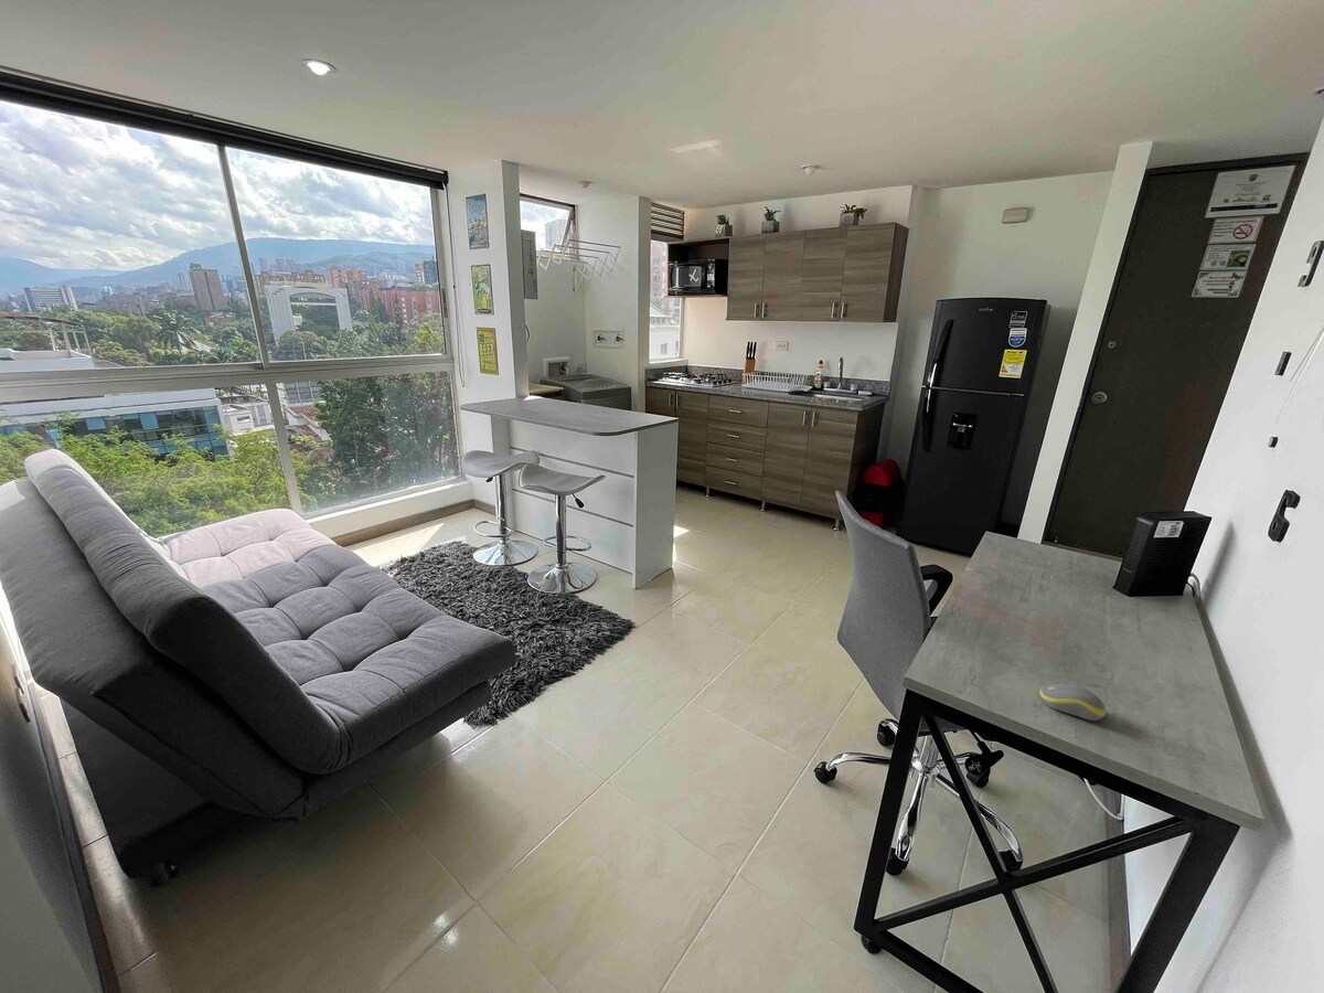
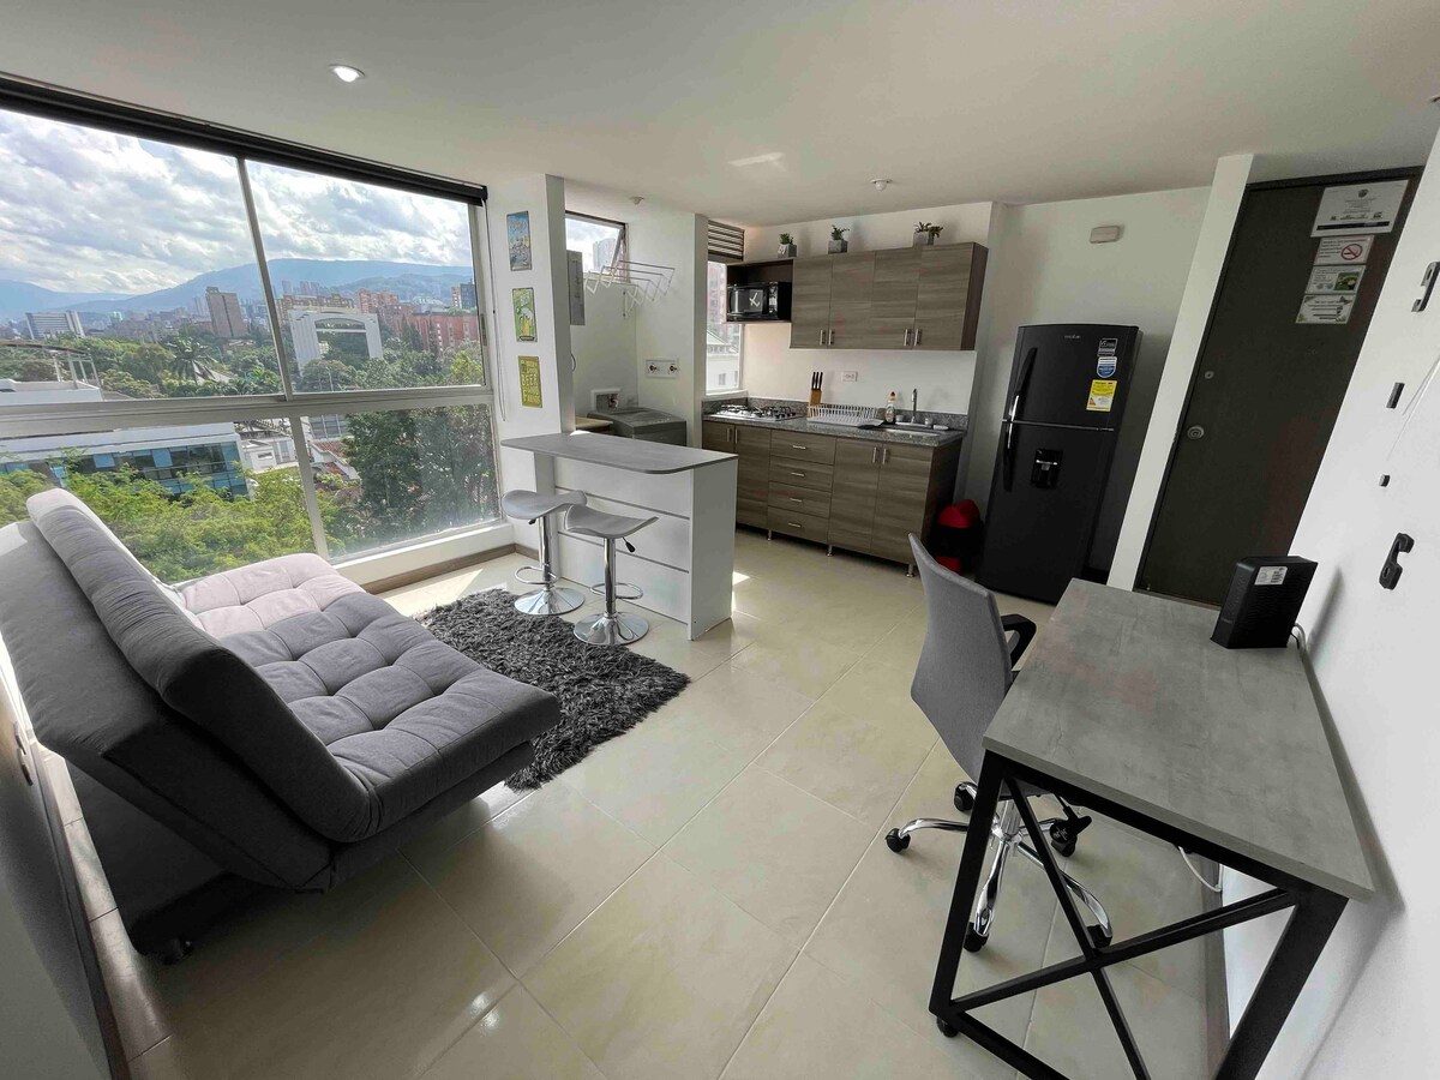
- computer mouse (1072, 697)
